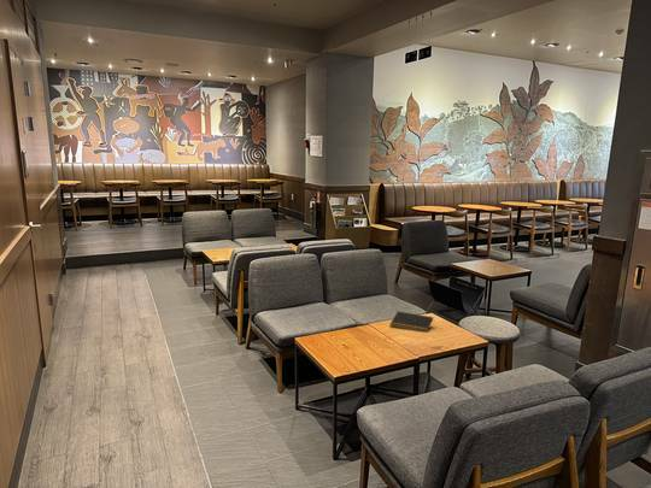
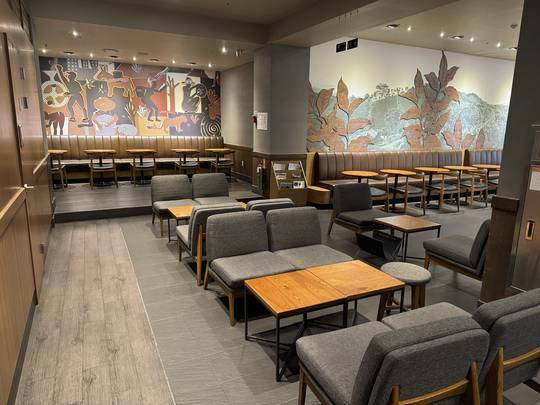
- notepad (411, 321)
